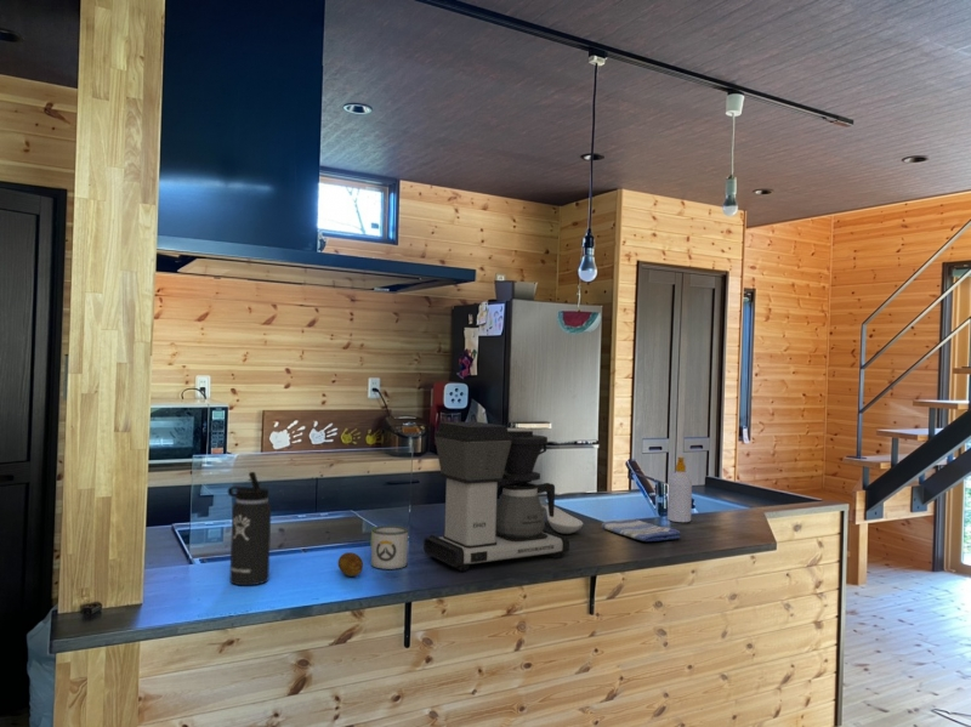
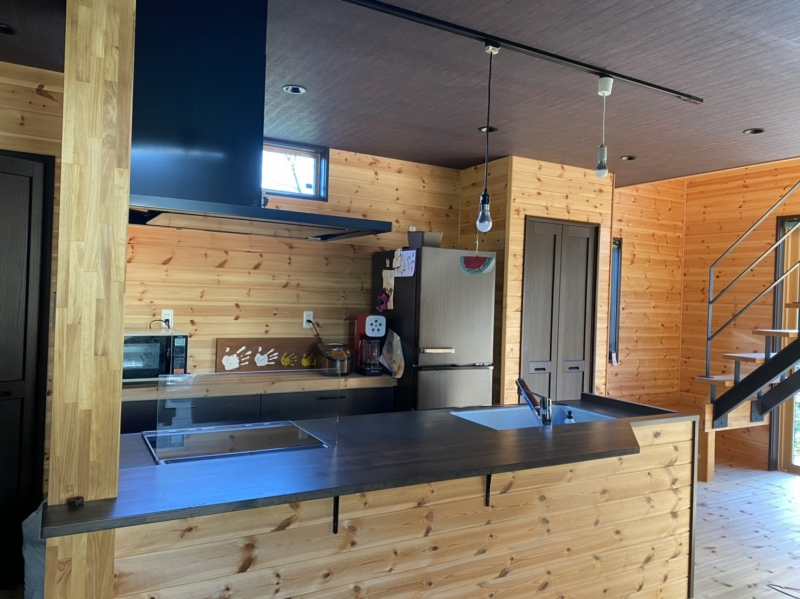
- thermos bottle (248, 526)
- coffee maker (498, 488)
- fruit (350, 563)
- soap bottle (680, 488)
- spoon rest (555, 518)
- dish towel (640, 529)
- mug (385, 545)
